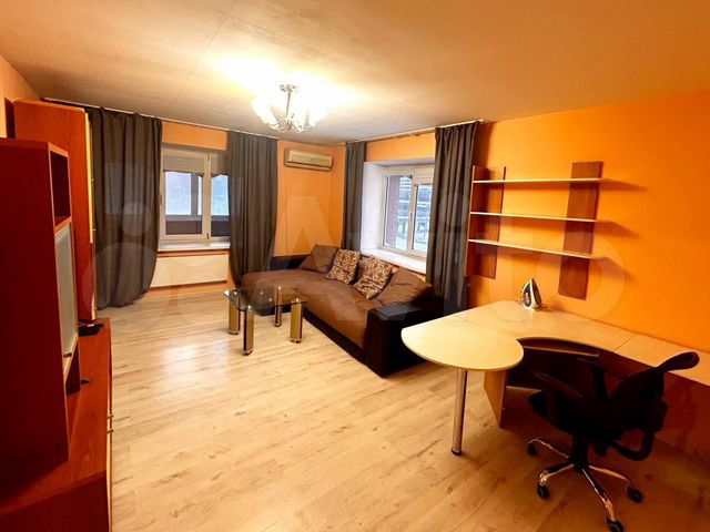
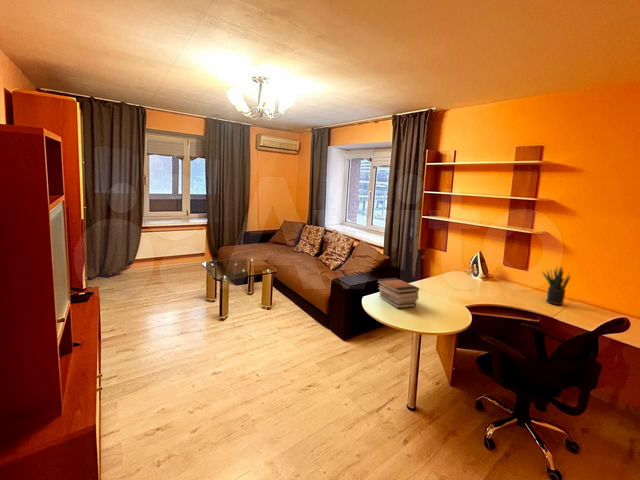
+ book stack (397, 292)
+ potted plant (555, 284)
